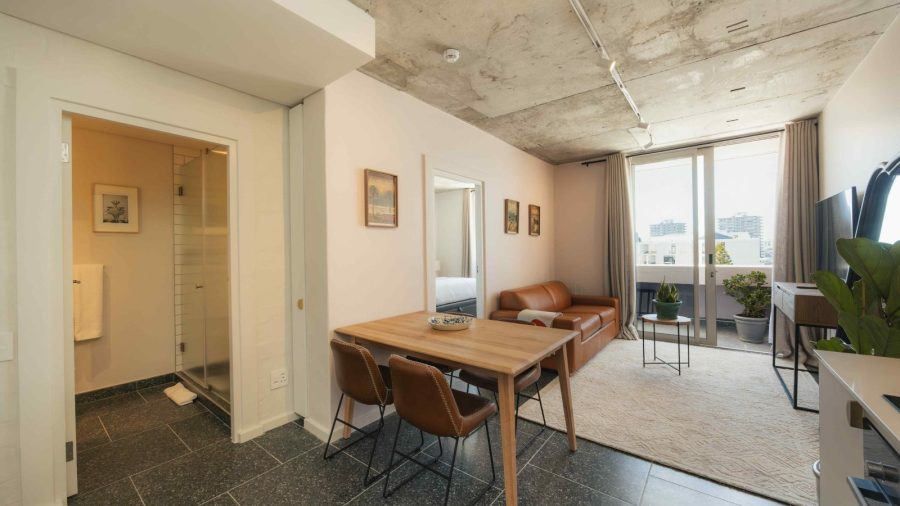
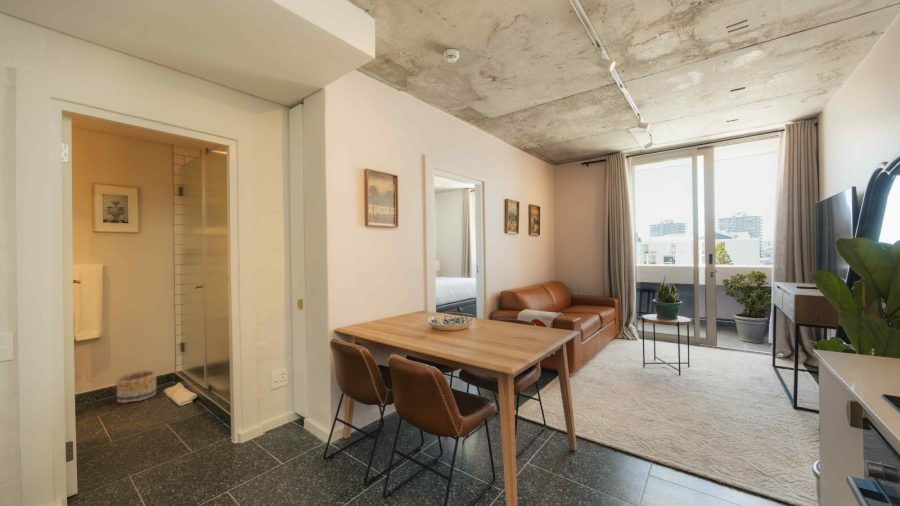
+ basket (137, 386)
